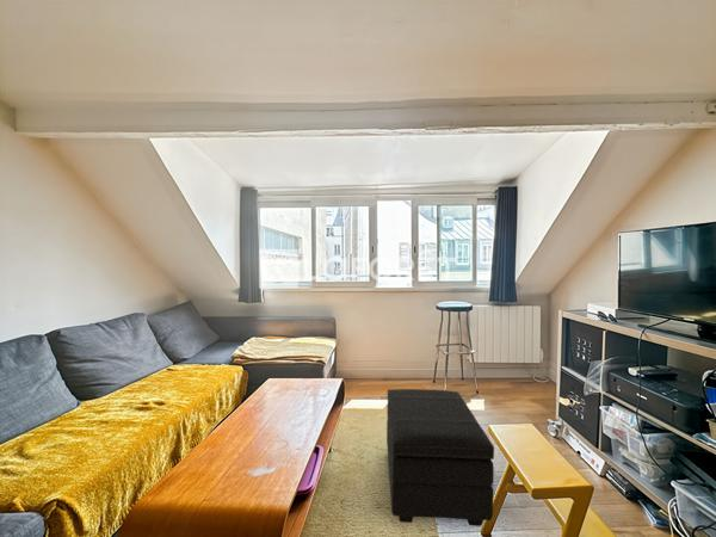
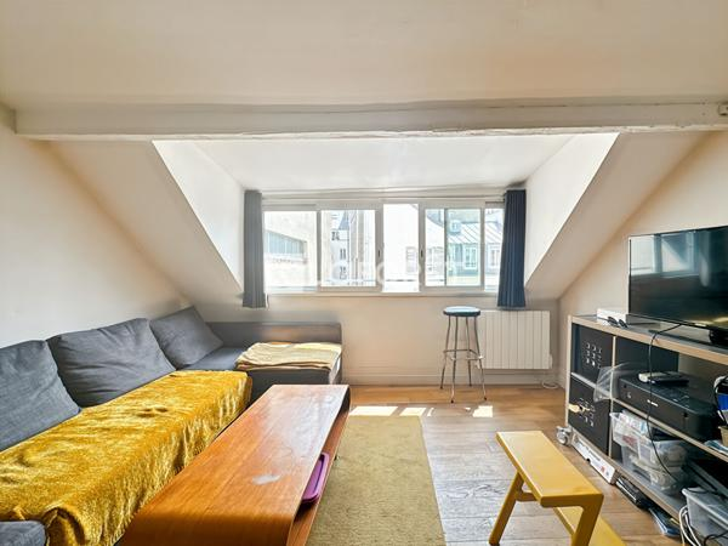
- footstool (430, 445)
